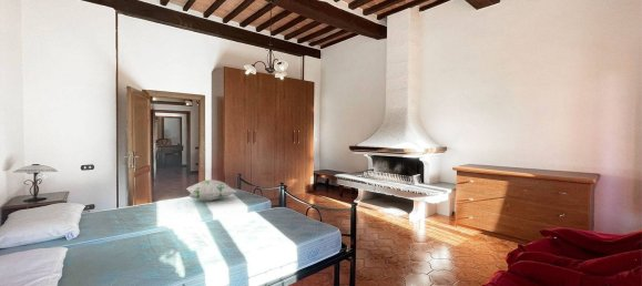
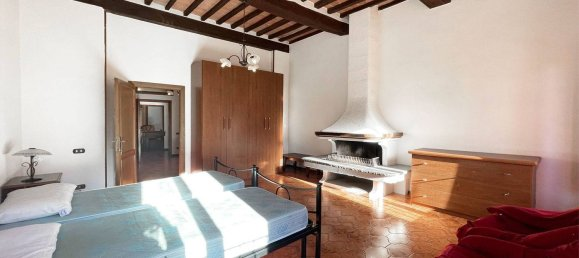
- decorative pillow (211, 190)
